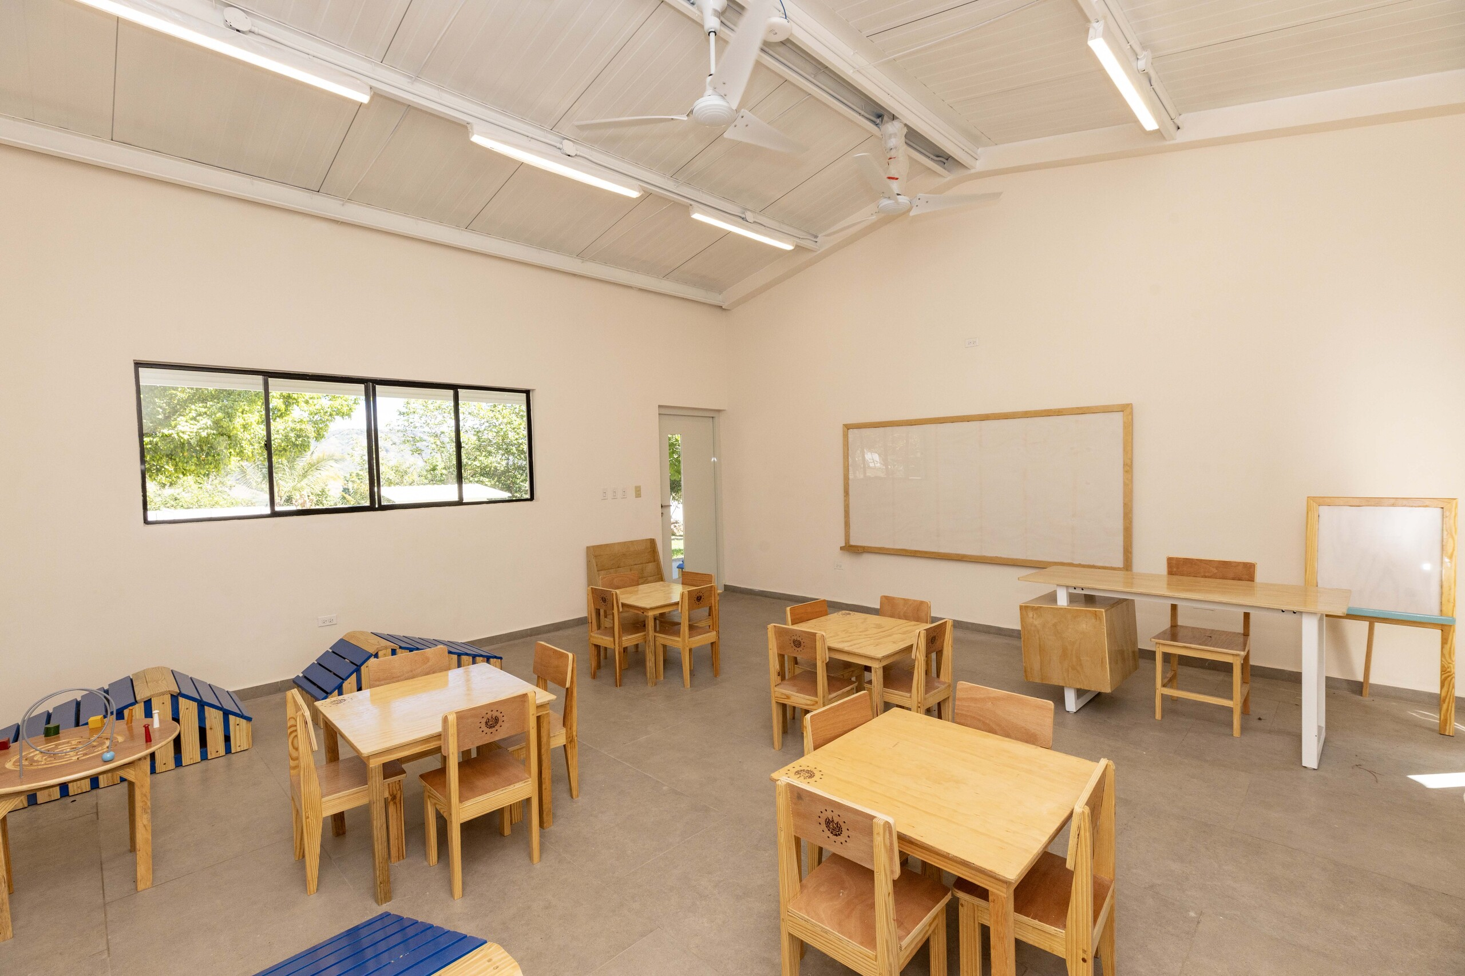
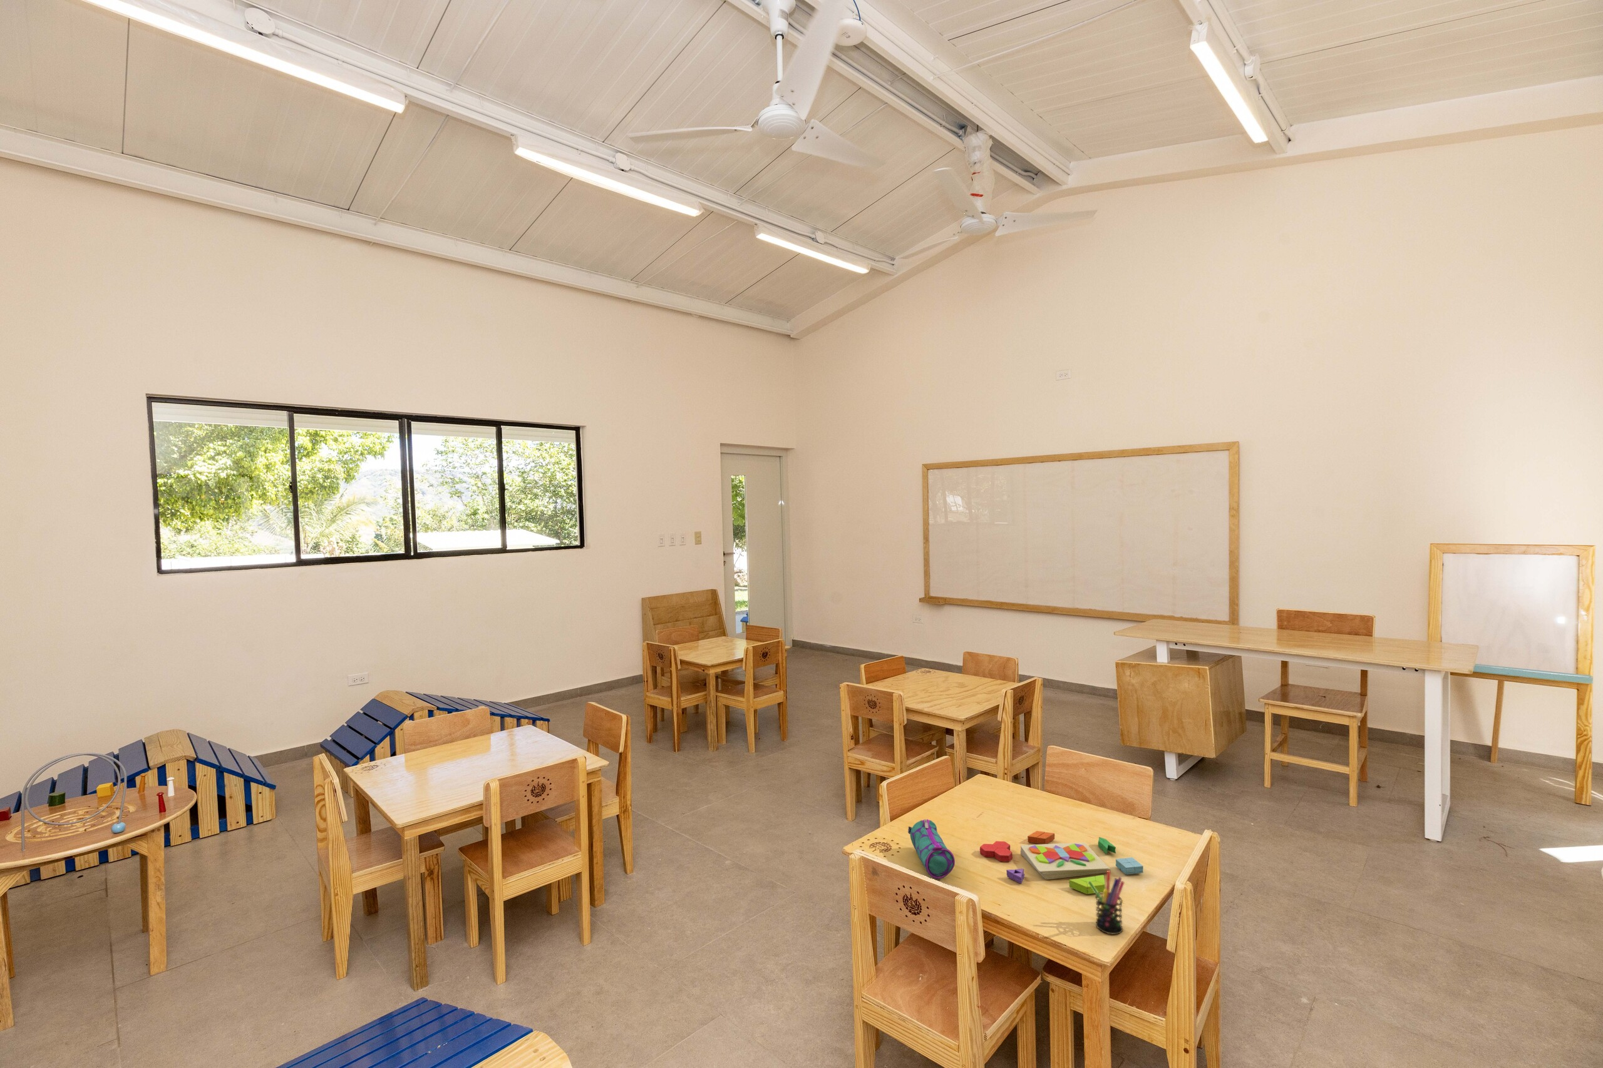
+ pen holder (1106, 900)
+ pencil case (930, 846)
+ pattern blocks set (1062, 858)
